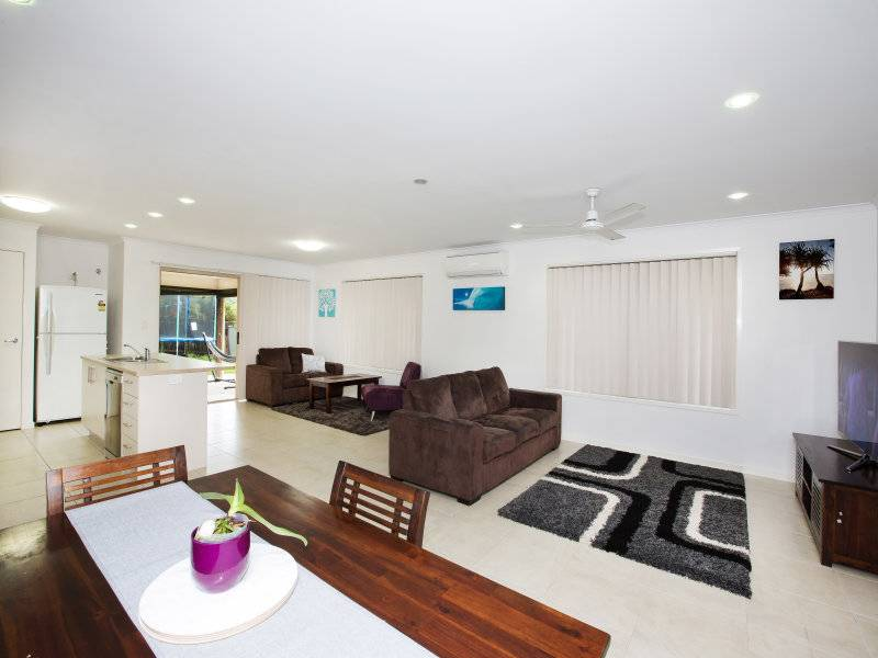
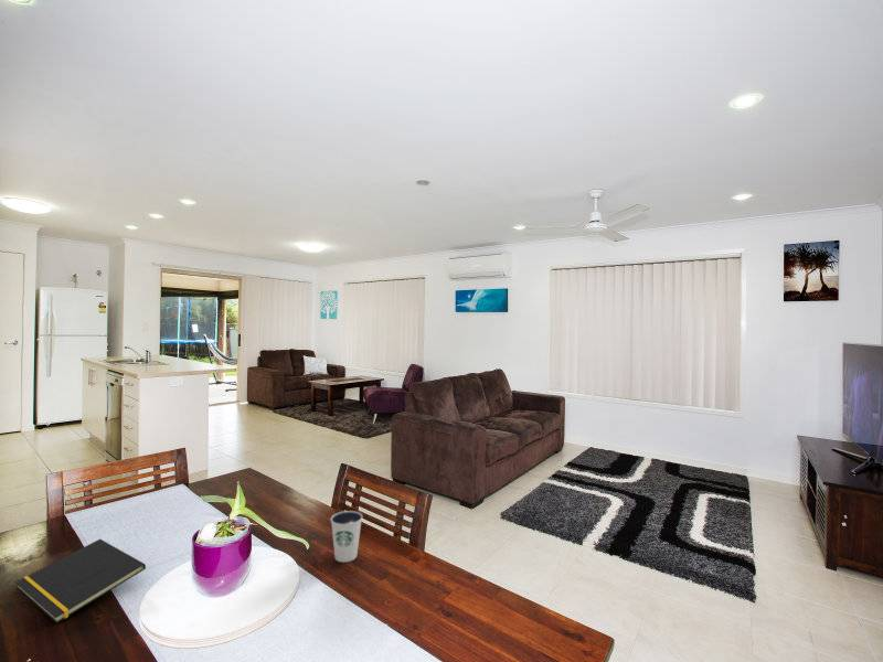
+ notepad (81, 575)
+ dixie cup (345, 536)
